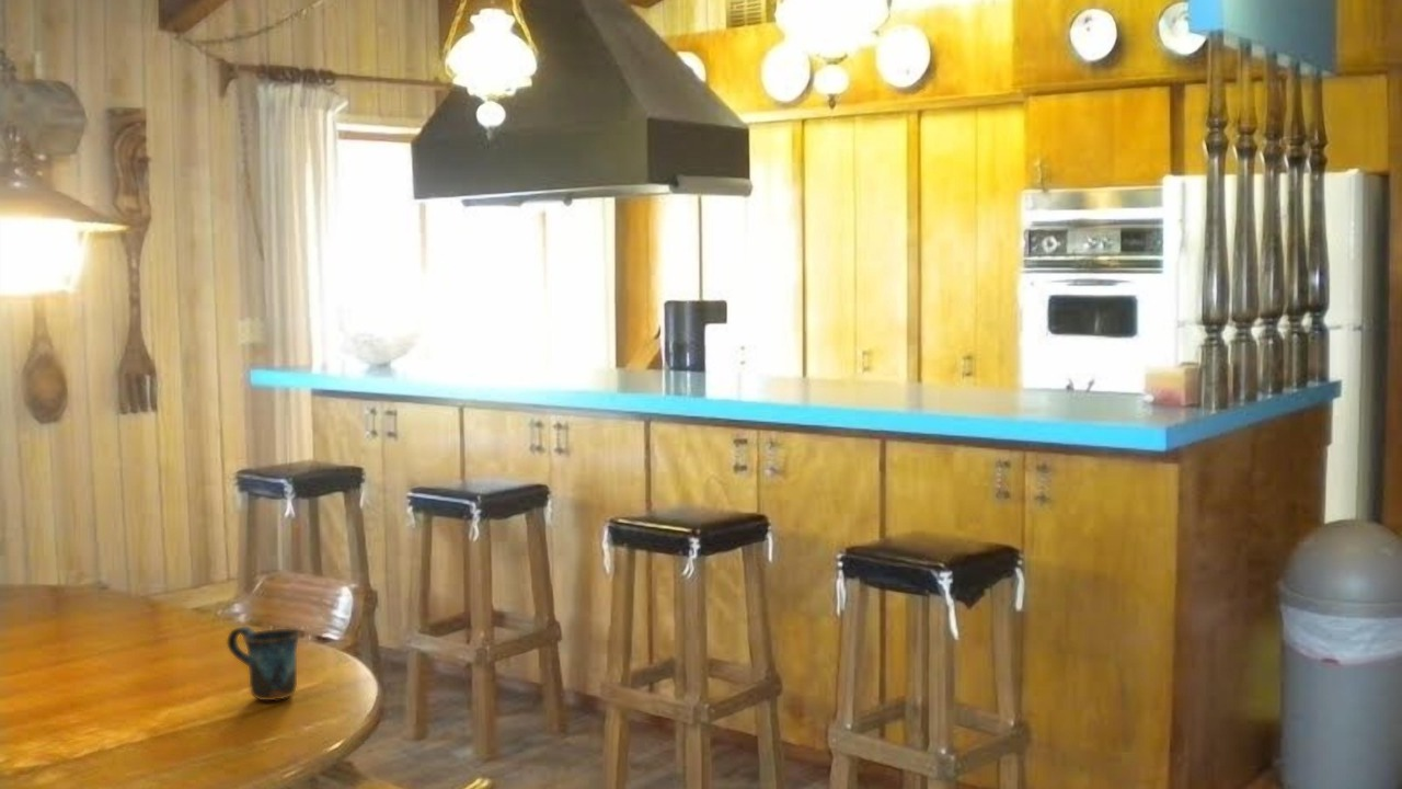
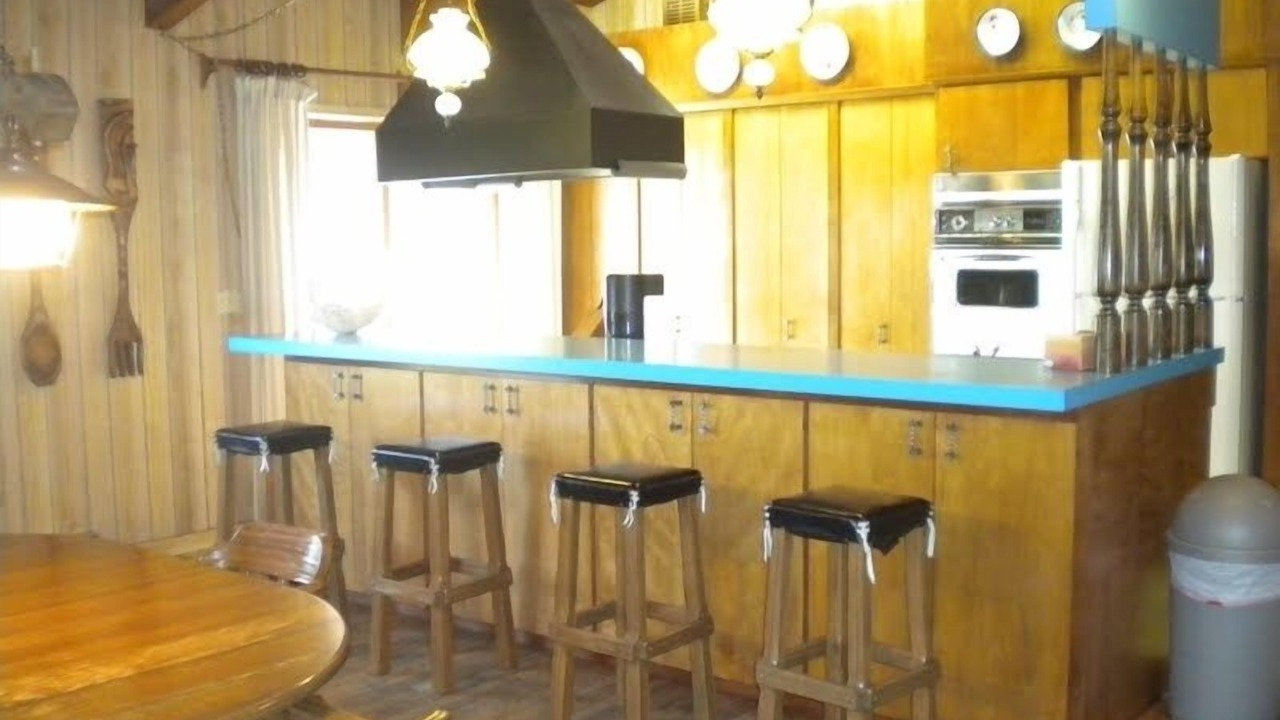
- mug (267, 661)
